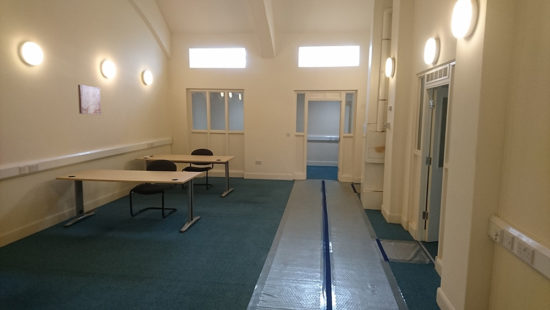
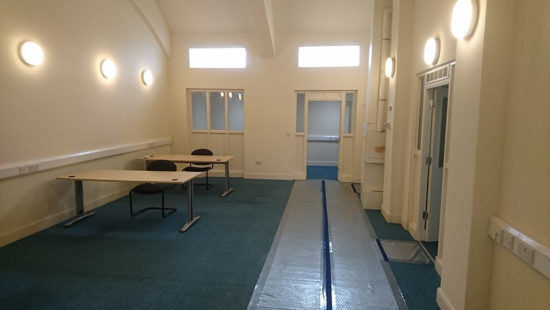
- wall art (90, 100)
